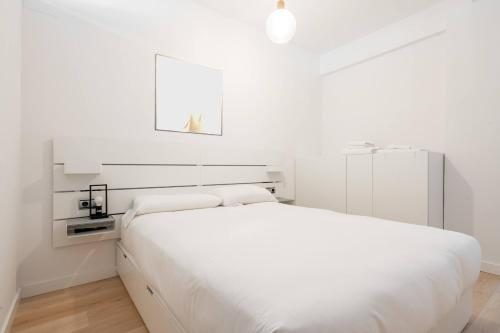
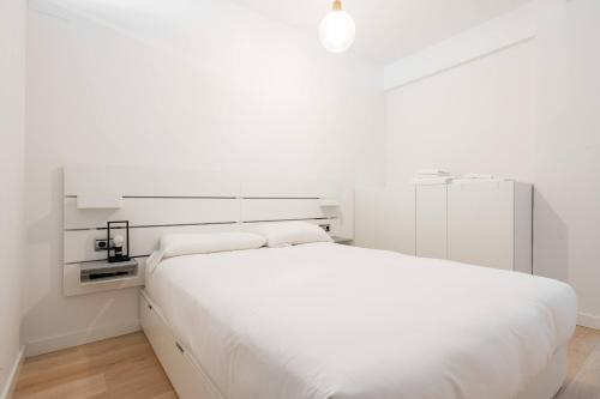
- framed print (191, 97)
